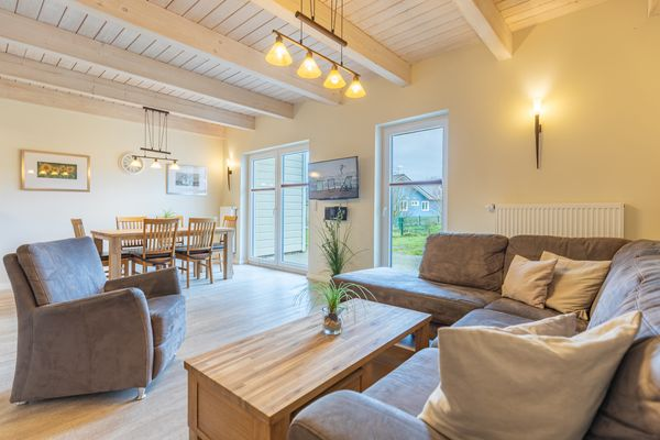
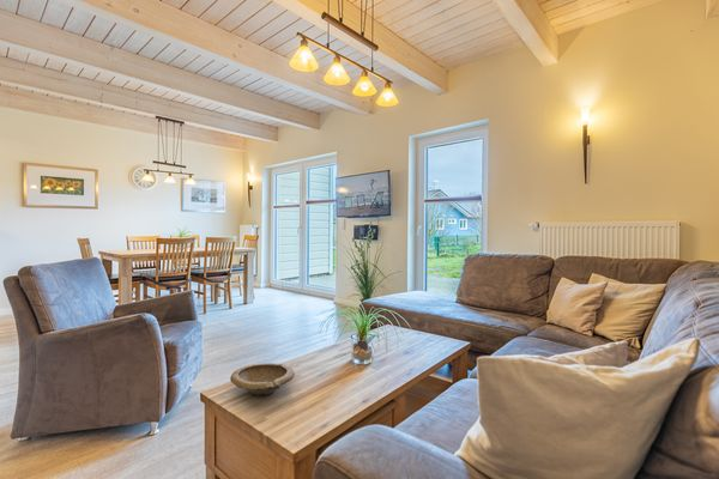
+ bowl (262, 380)
